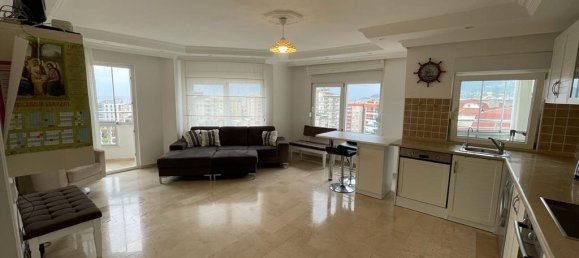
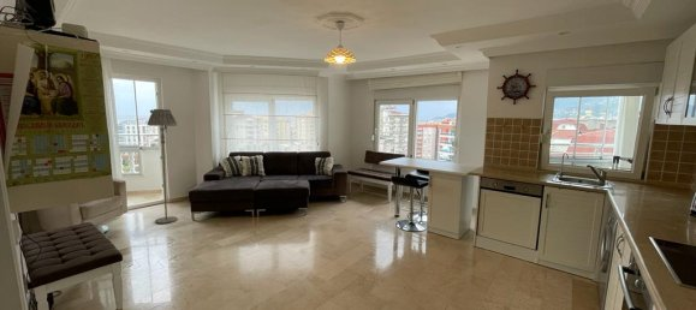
+ floor lamp (163, 166)
